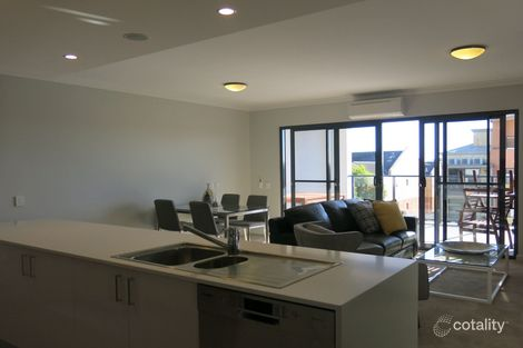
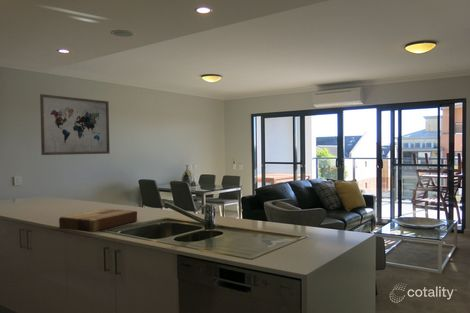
+ cutting board (99, 218)
+ wall art (77, 126)
